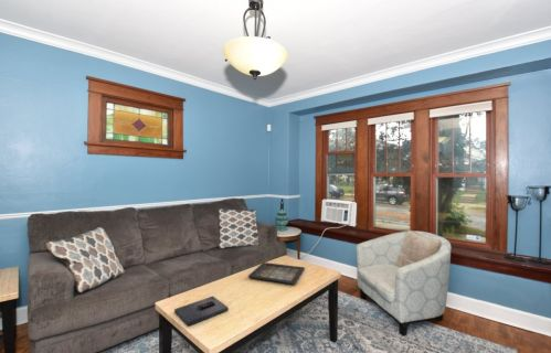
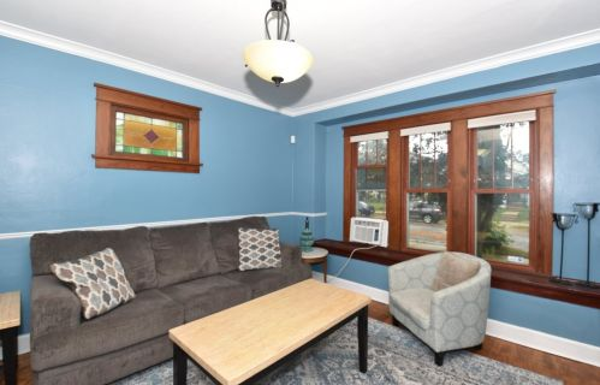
- book (201, 308)
- icon panel (277, 271)
